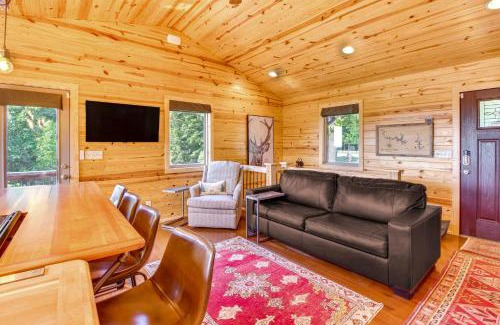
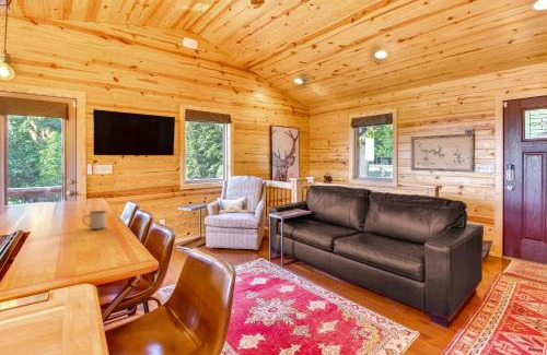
+ mug (94, 220)
